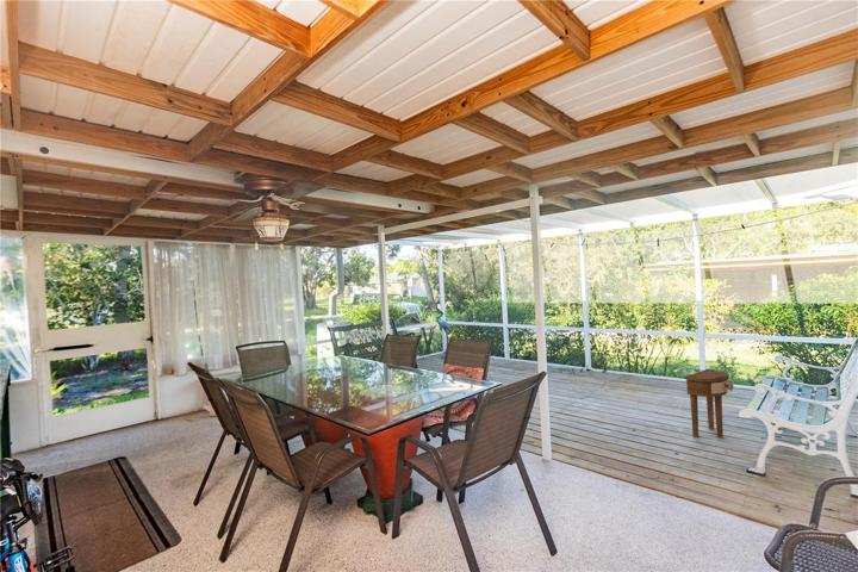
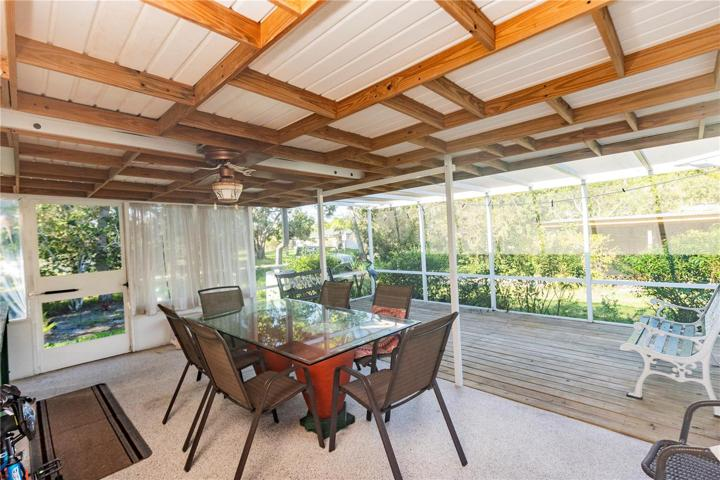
- side table (707, 403)
